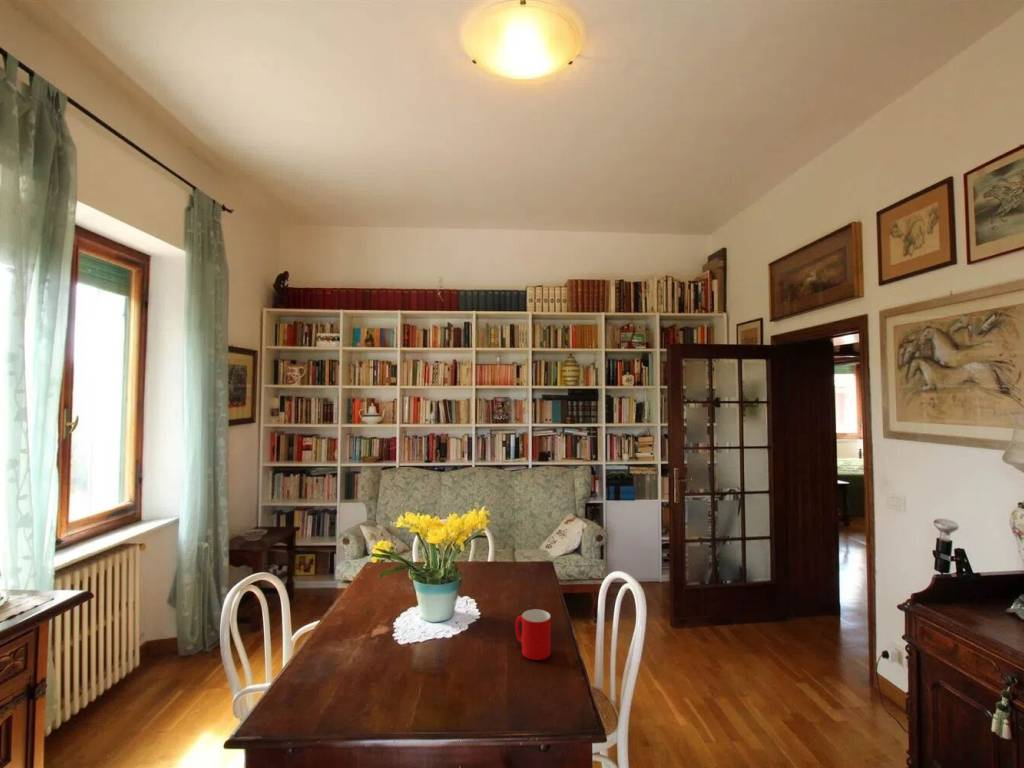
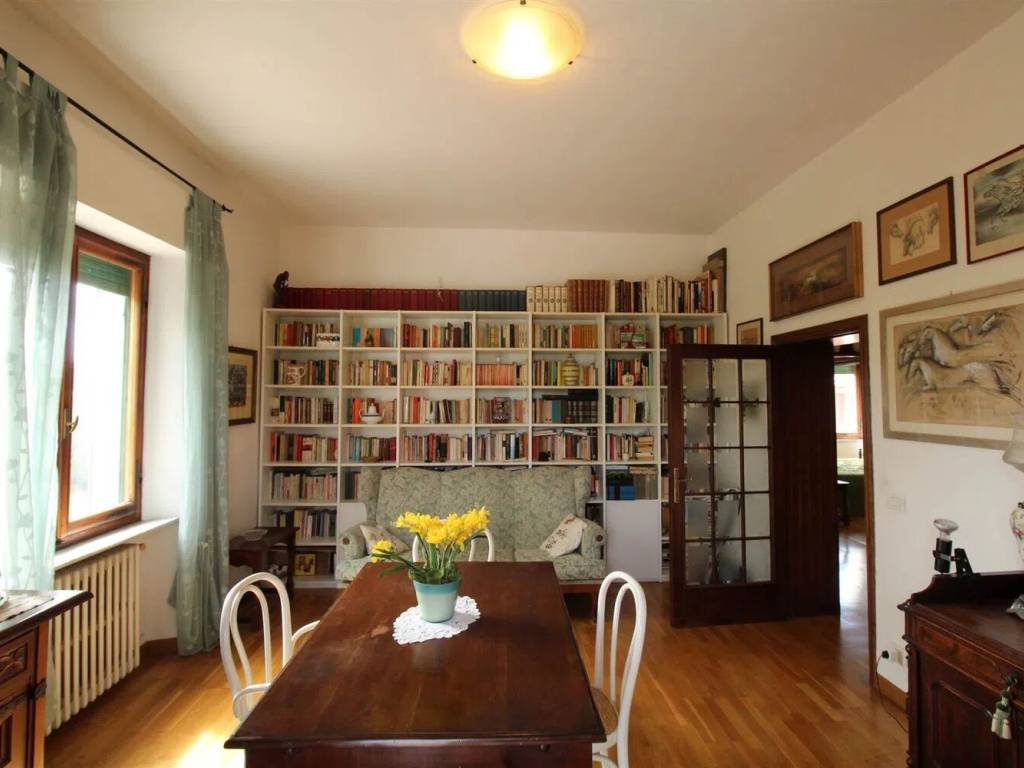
- cup (531, 632)
